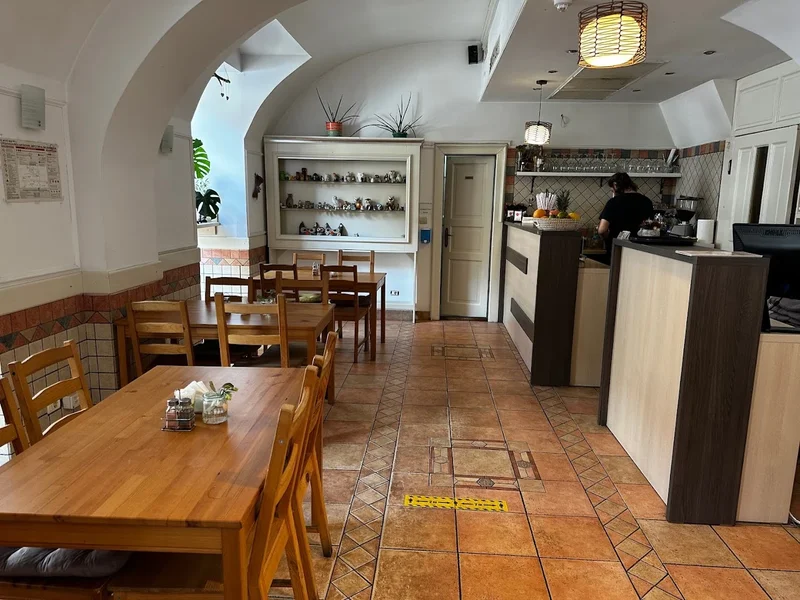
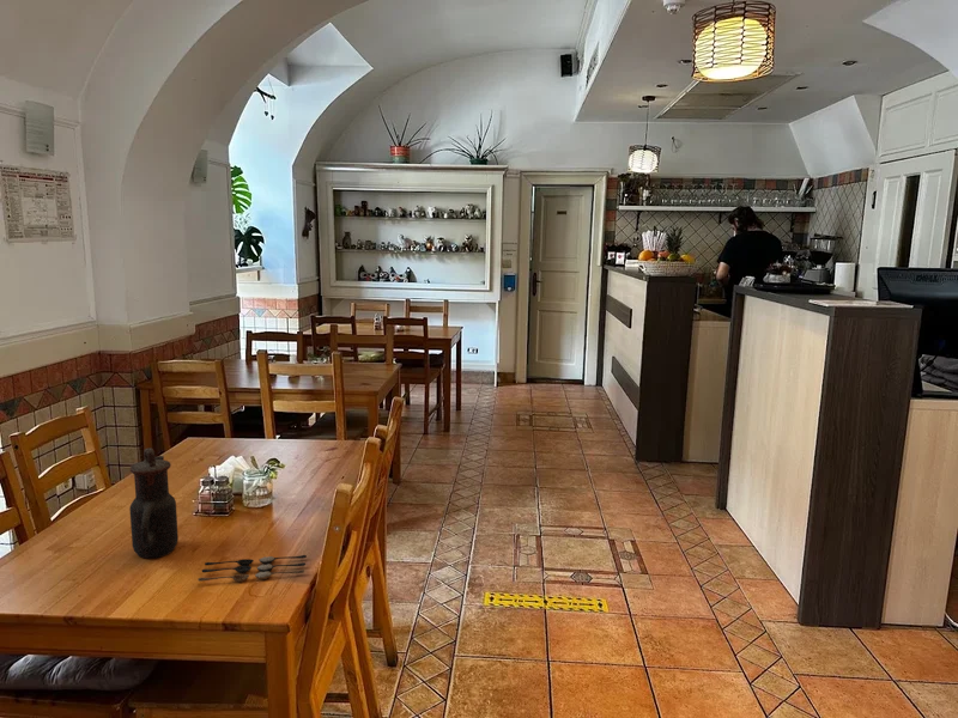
+ spoon (250, 567)
+ teapot (152, 500)
